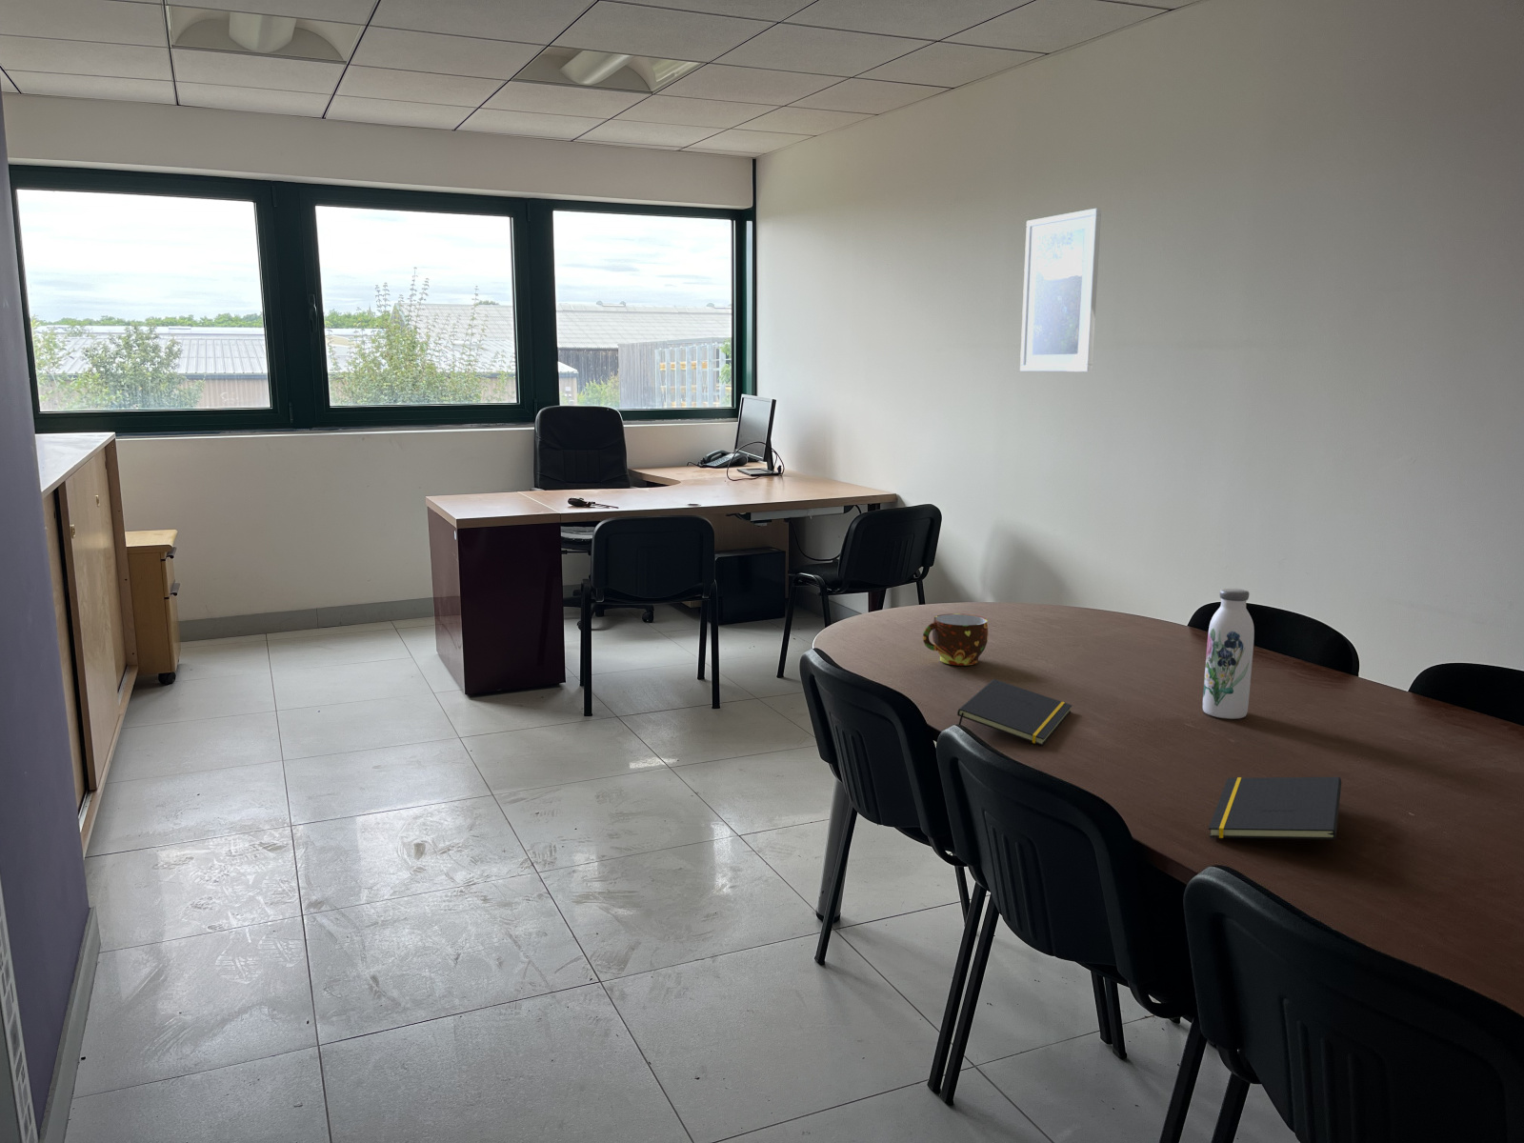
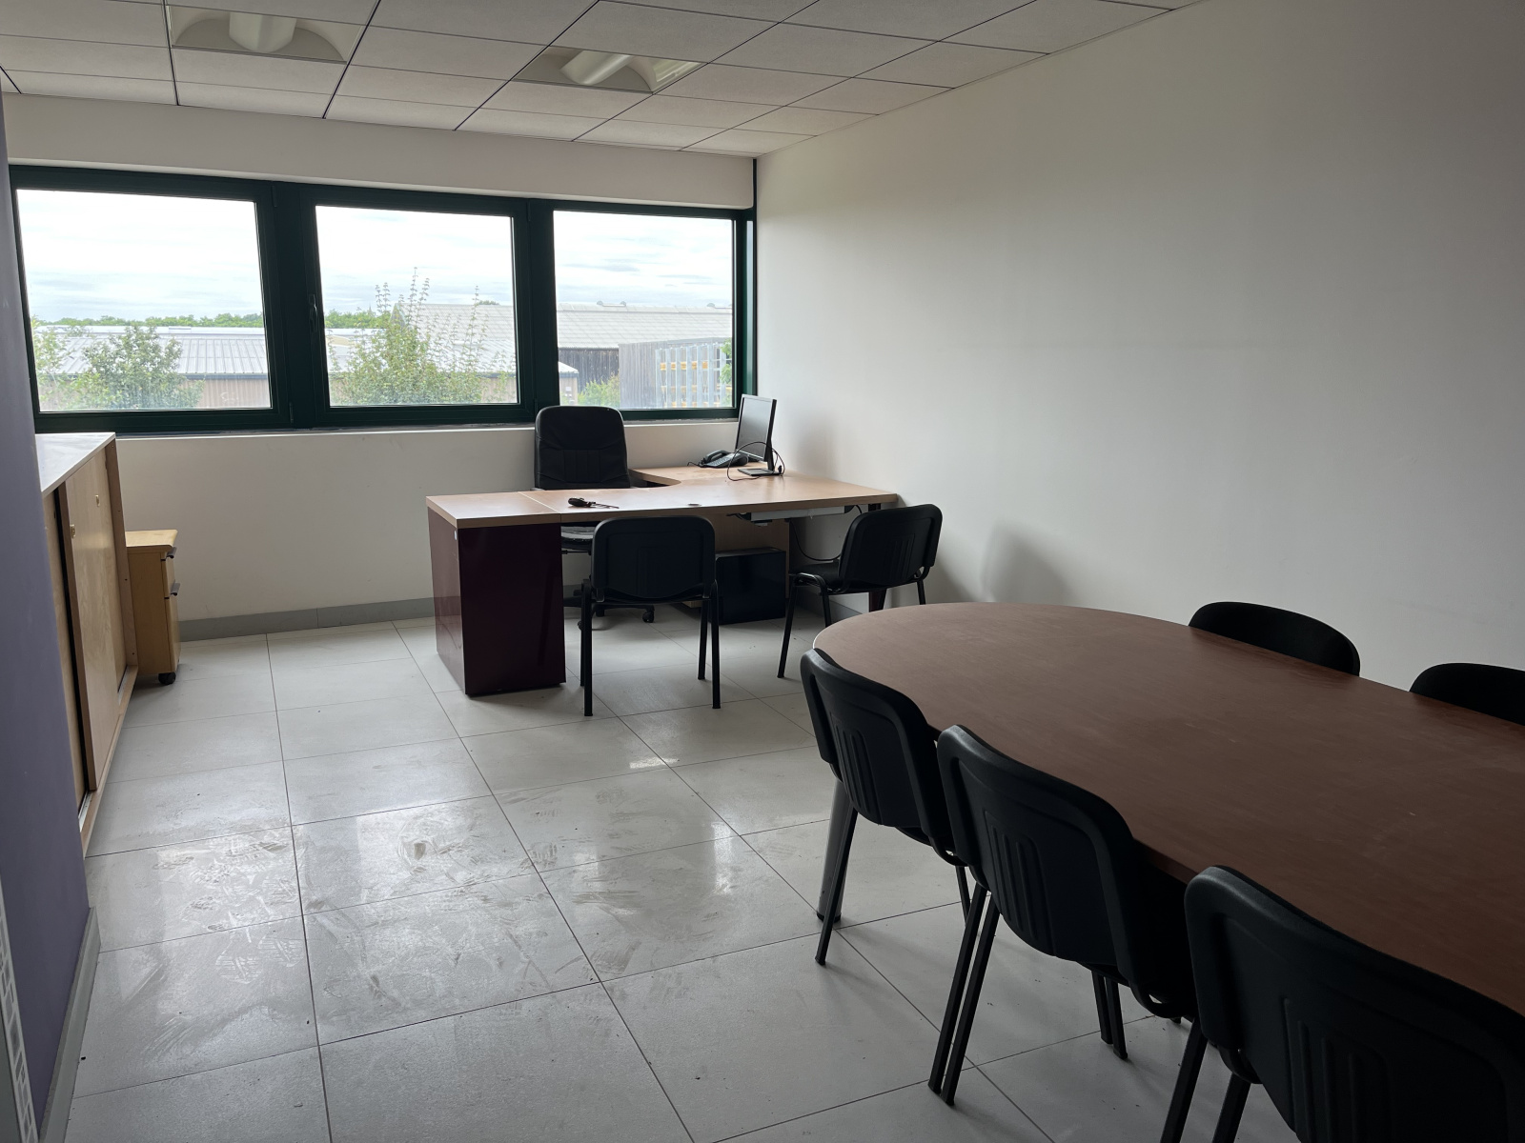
- cup (958, 640)
- water bottle (1229, 652)
- notepad (1016, 710)
- notepad (1277, 806)
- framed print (1058, 293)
